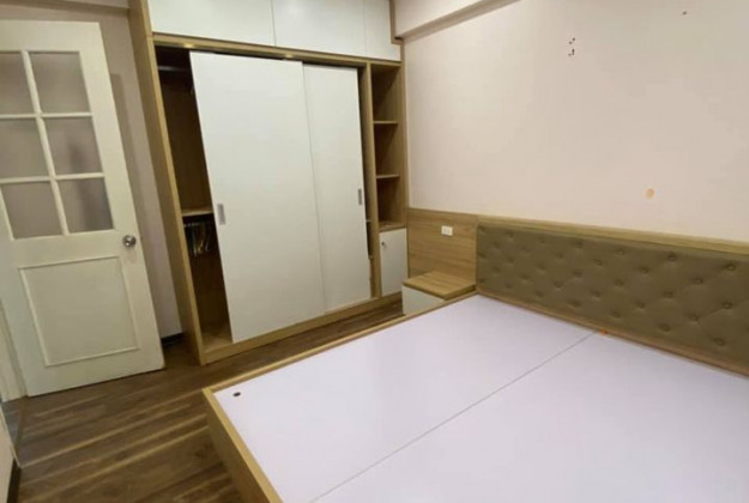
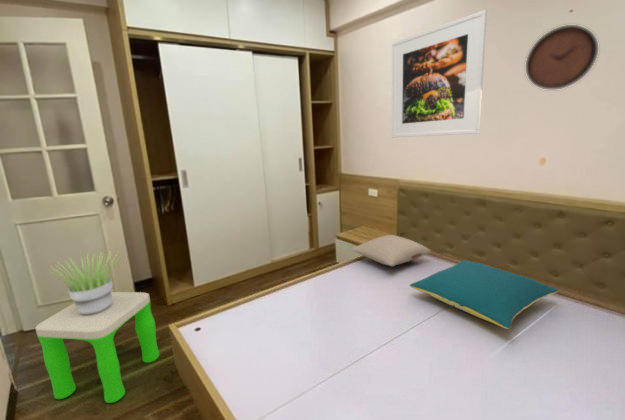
+ pillow (389, 250)
+ clock (559, 58)
+ potted plant (91, 284)
+ stool (104, 341)
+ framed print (431, 84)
+ pillow (480, 287)
